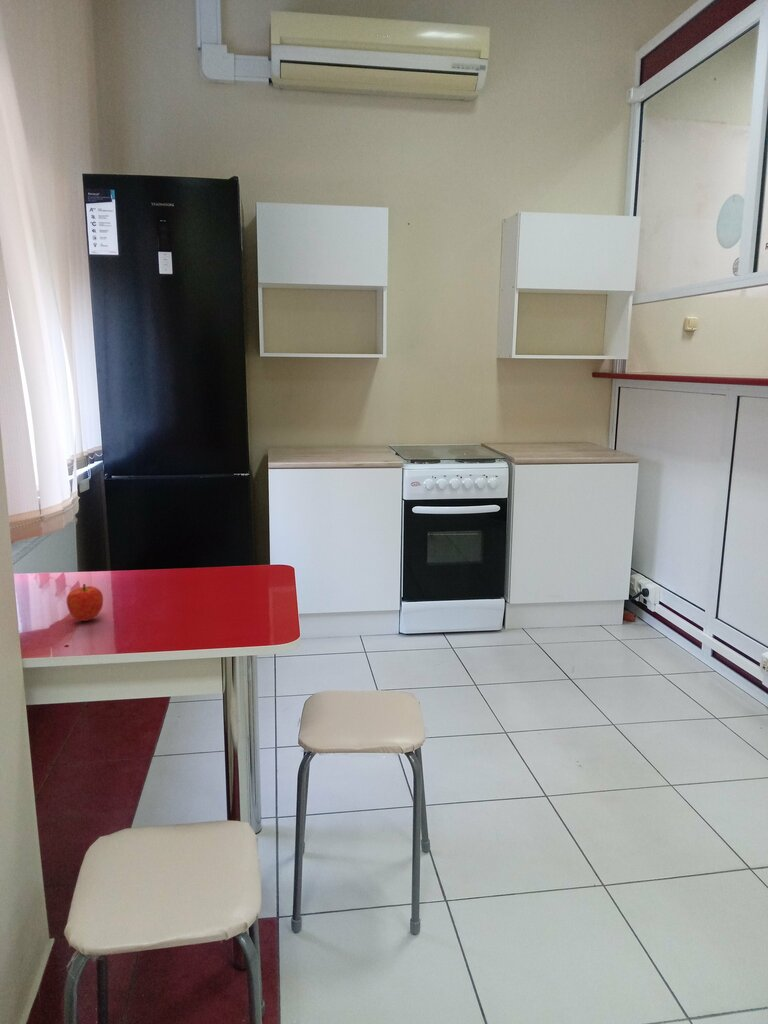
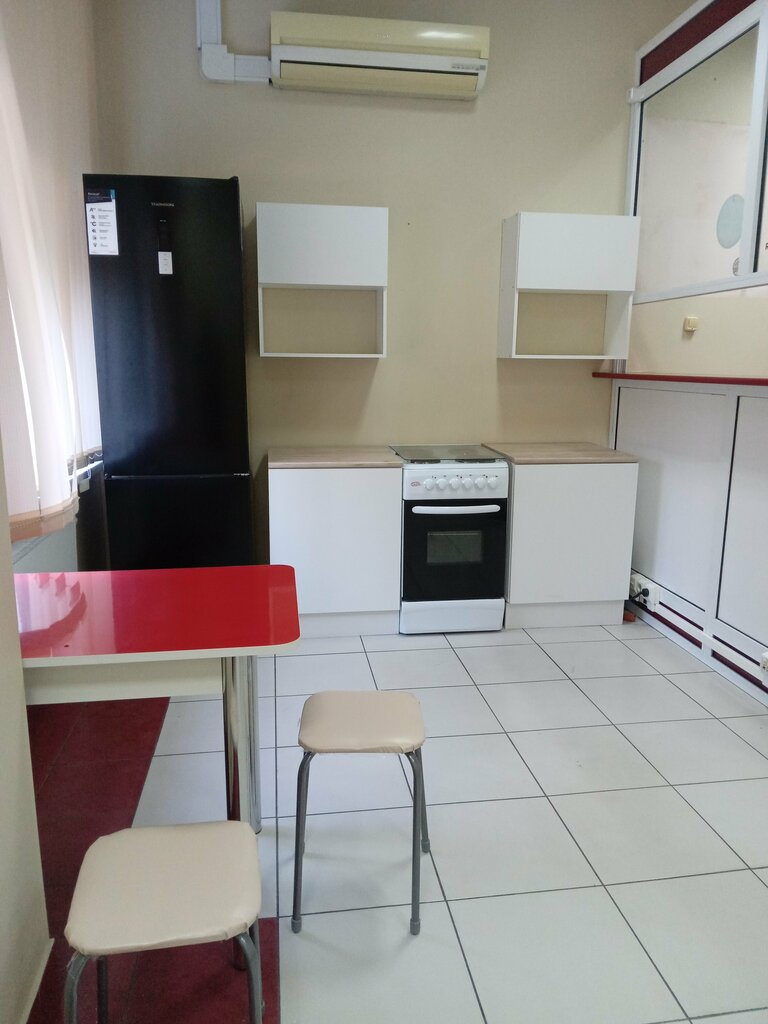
- fruit (85, 602)
